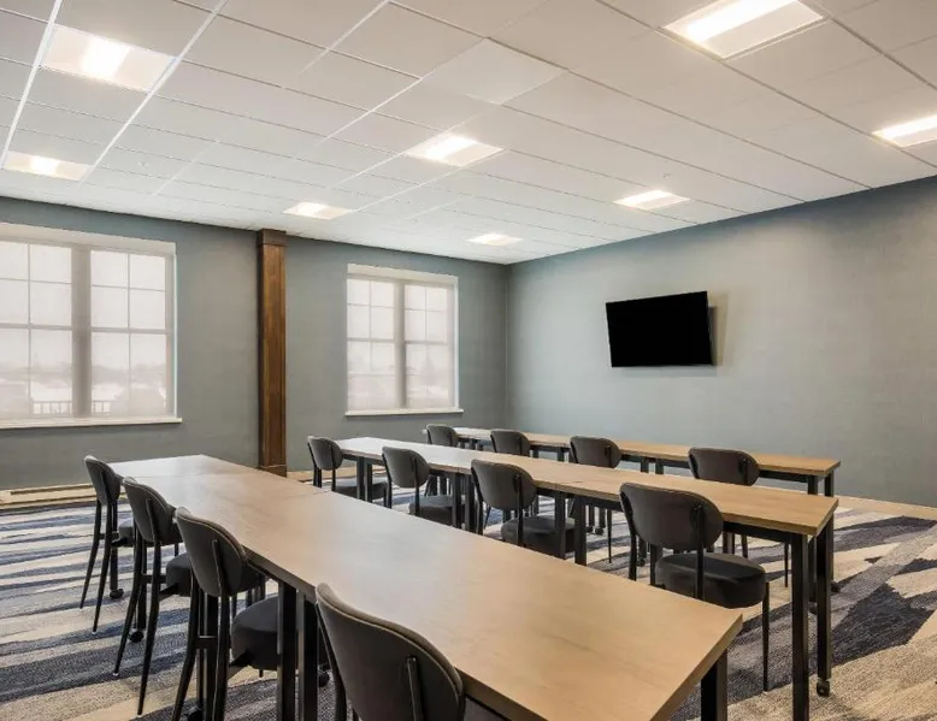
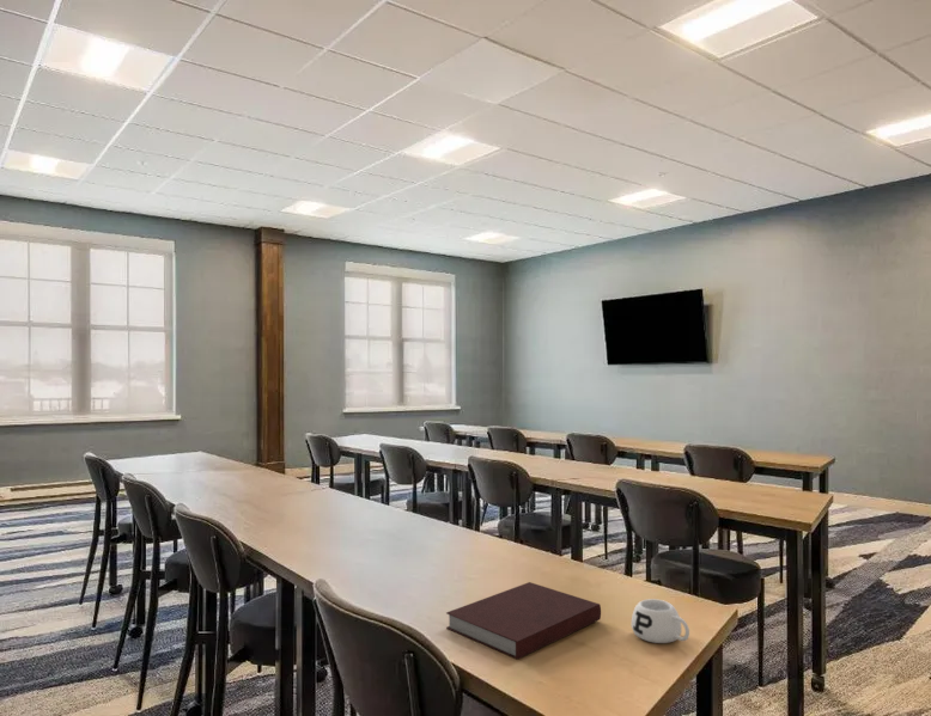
+ mug (662, 622)
+ notebook (524, 616)
